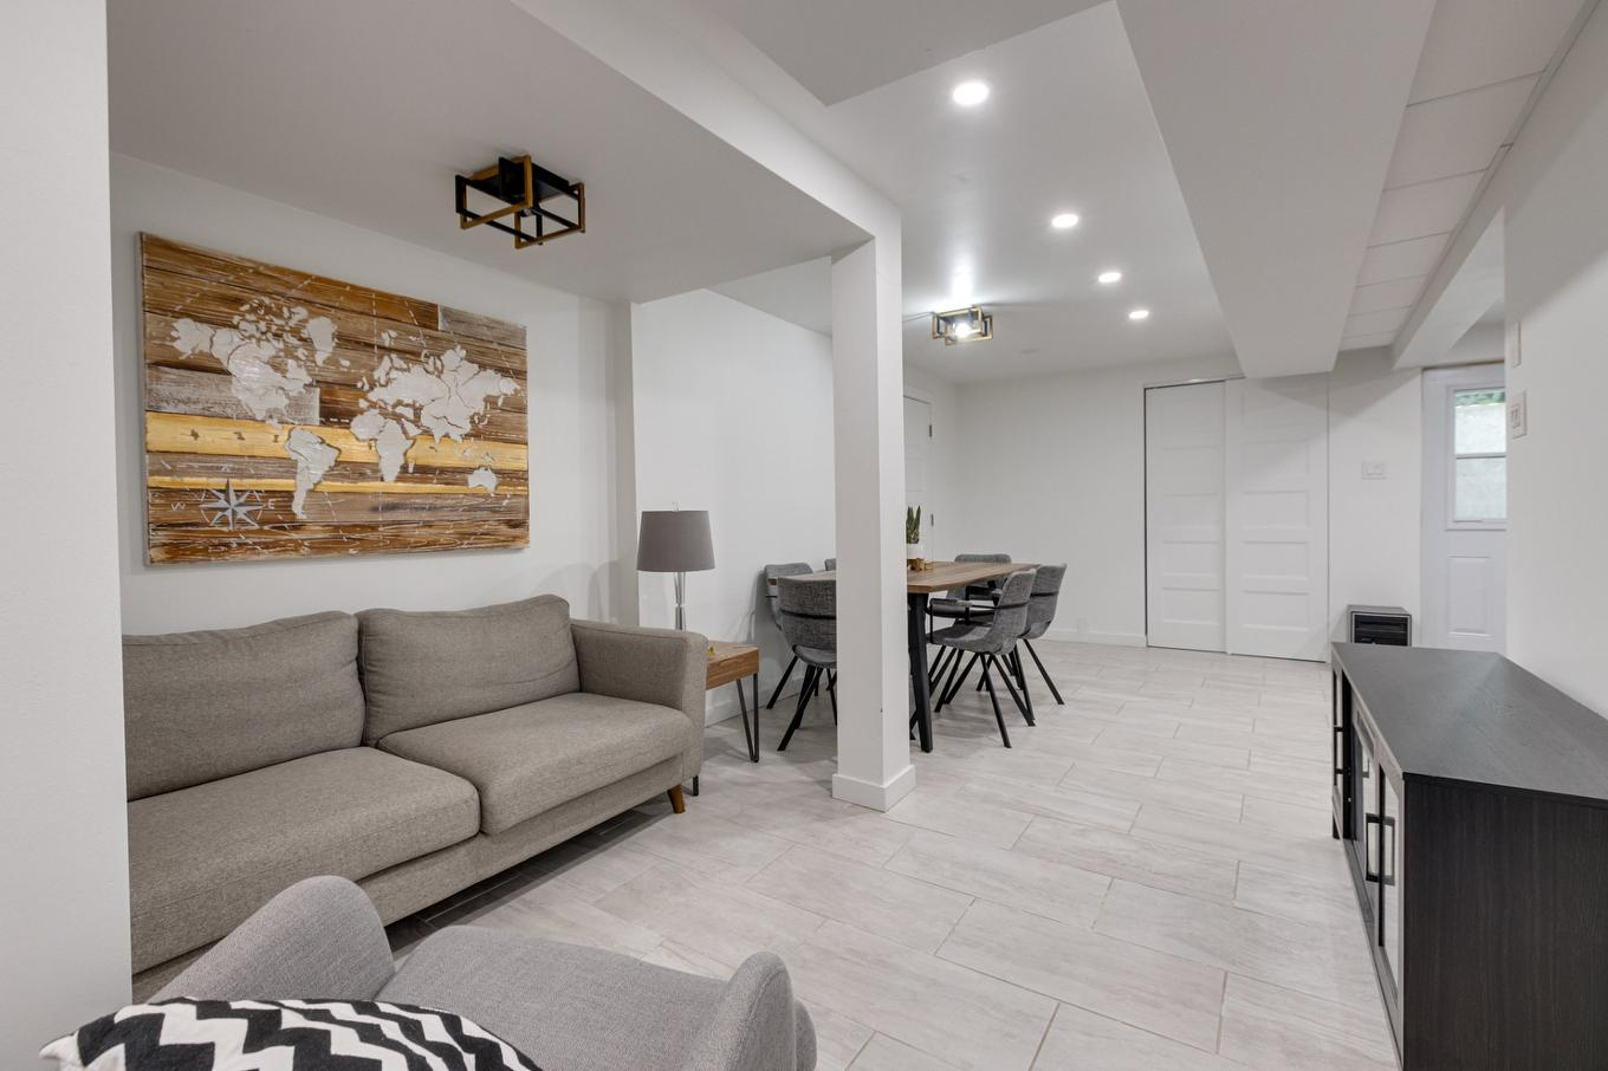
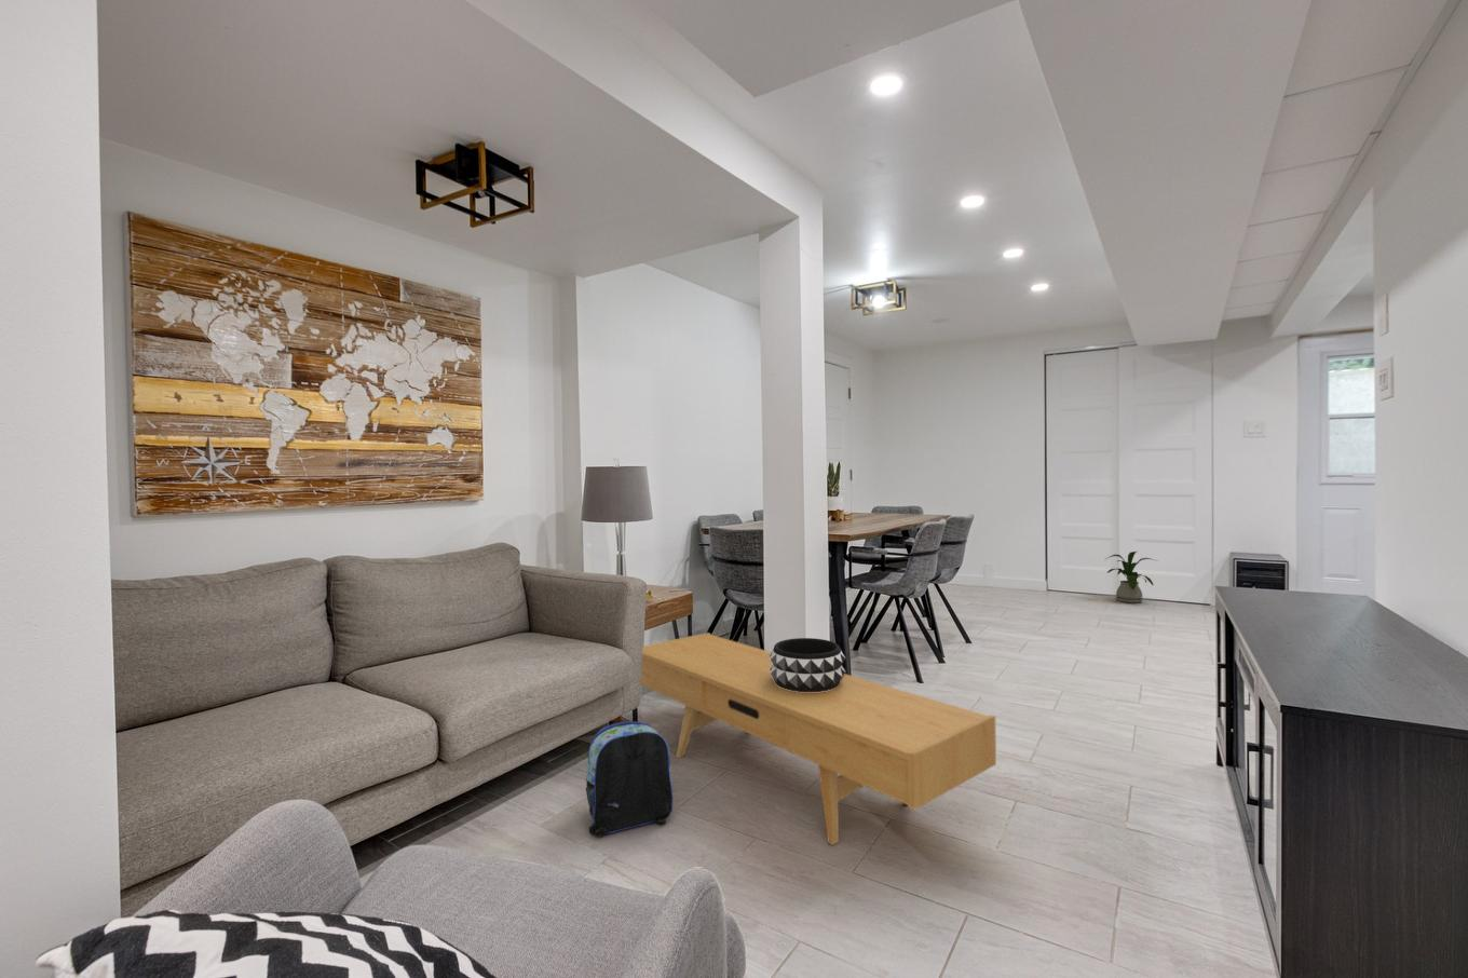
+ decorative bowl (807, 661)
+ house plant (1130, 574)
+ backpack (626, 770)
+ tv console (781, 727)
